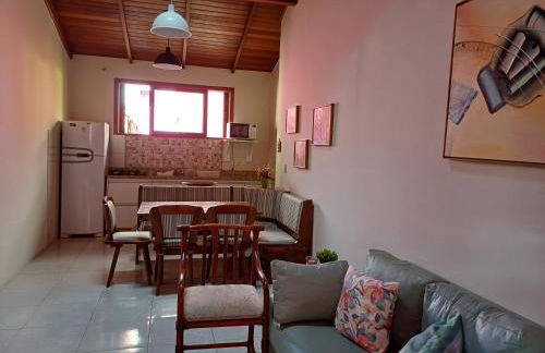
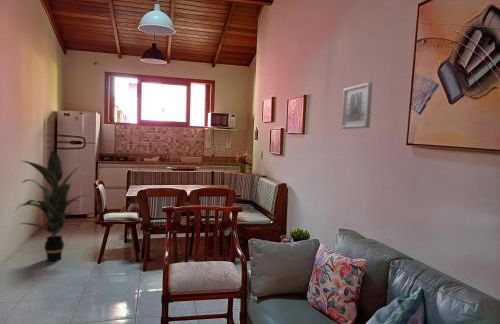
+ wall art (355, 107)
+ indoor plant (51, 206)
